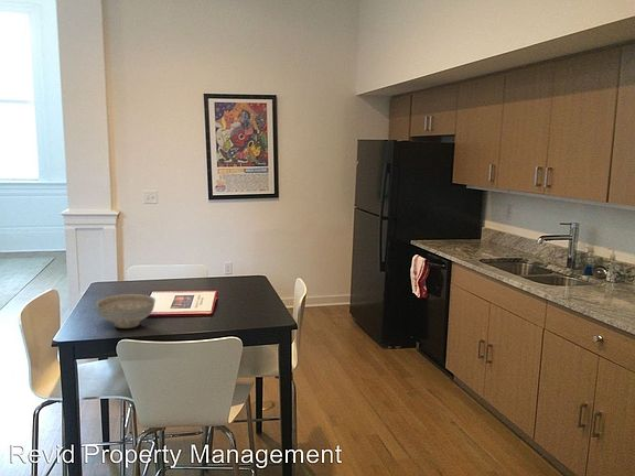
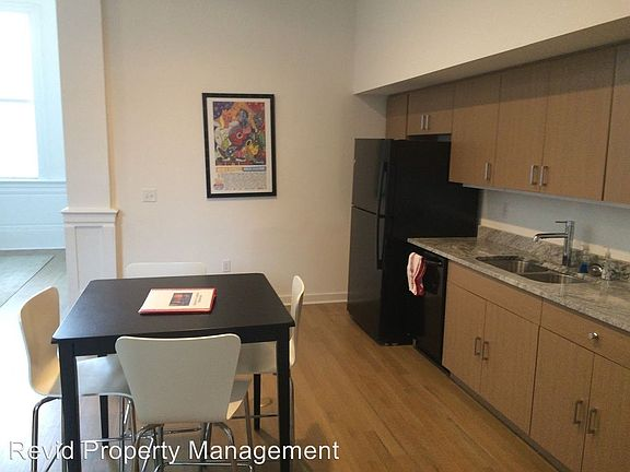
- decorative bowl (127, 313)
